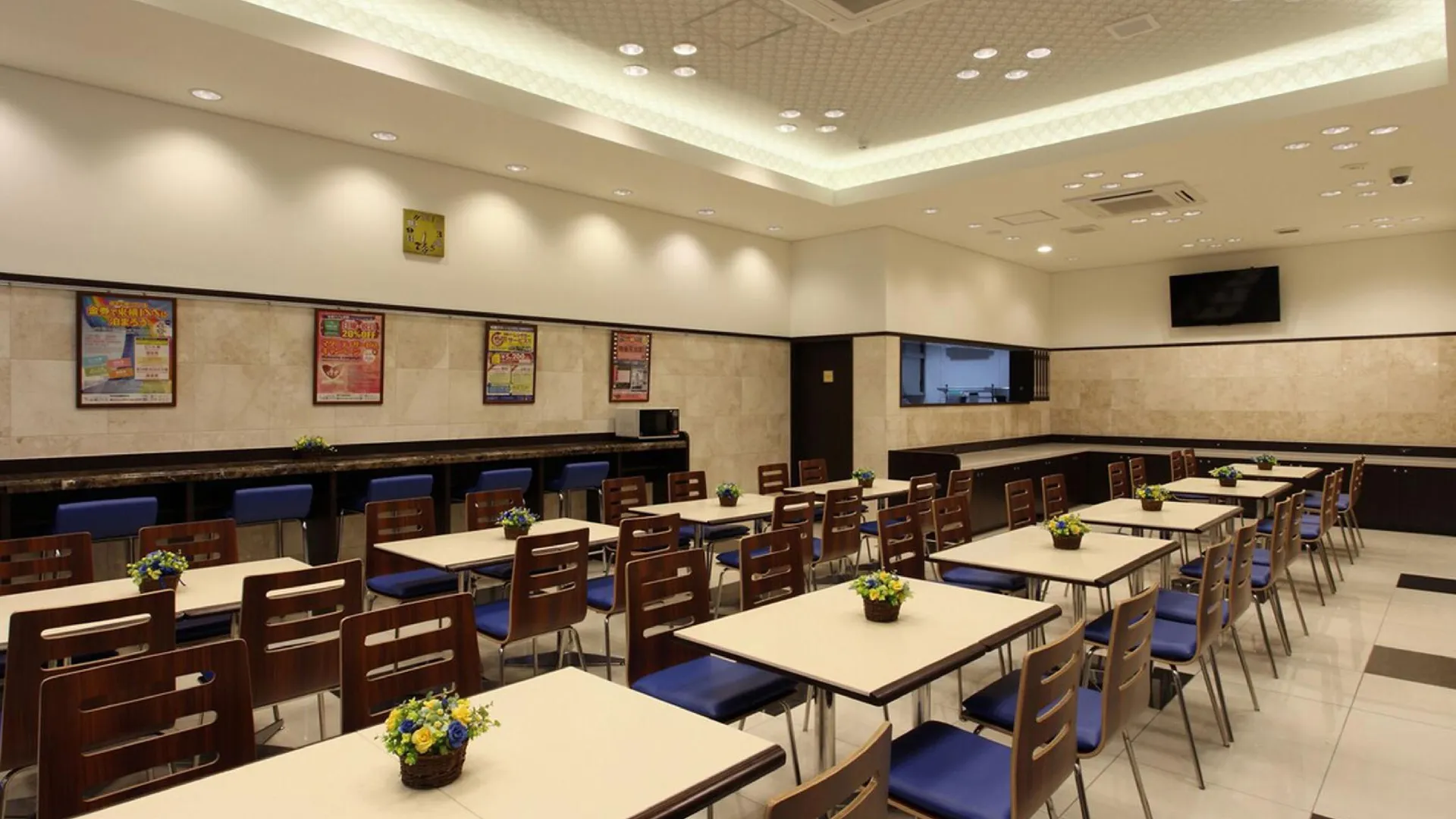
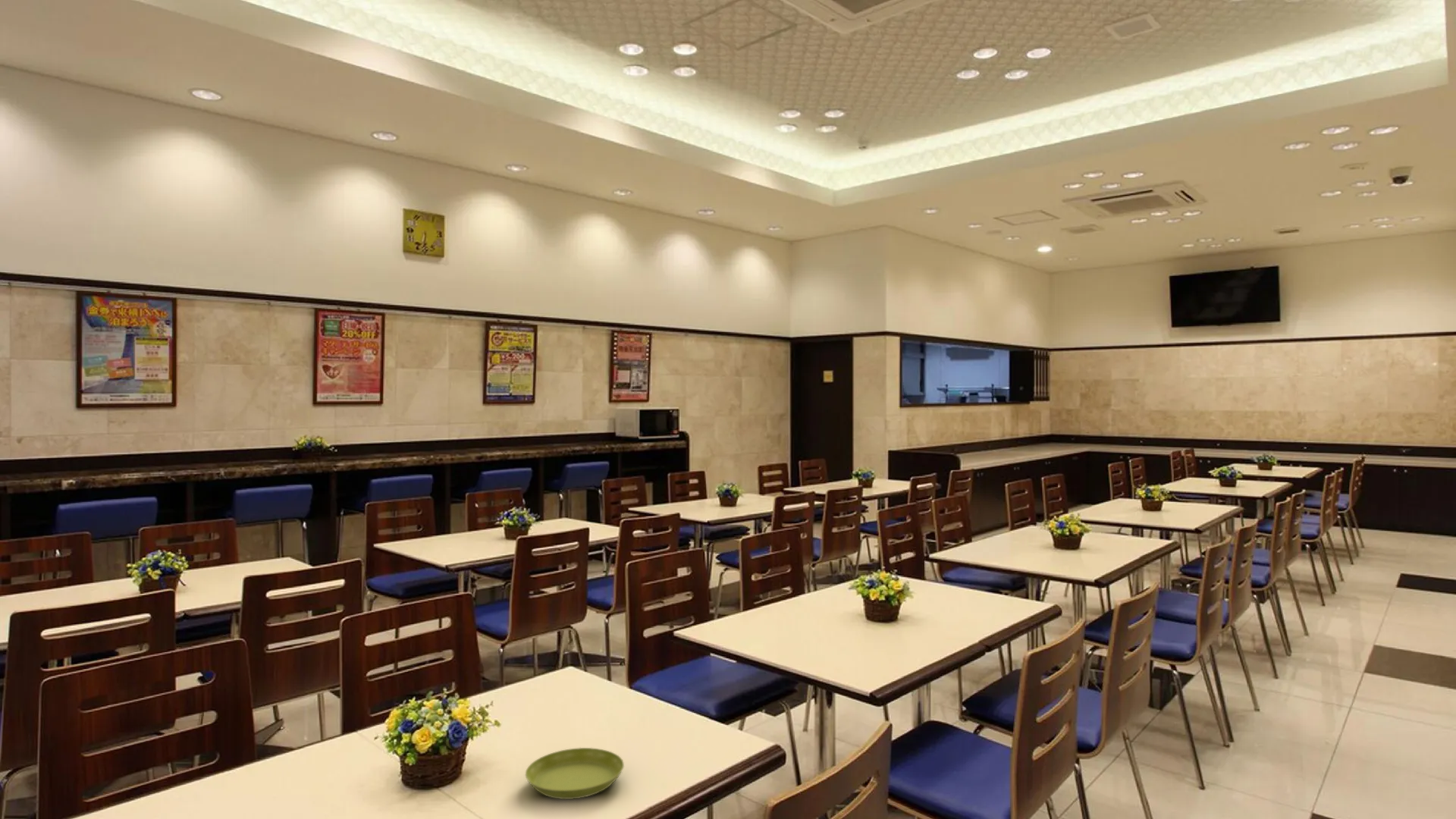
+ saucer (575, 774)
